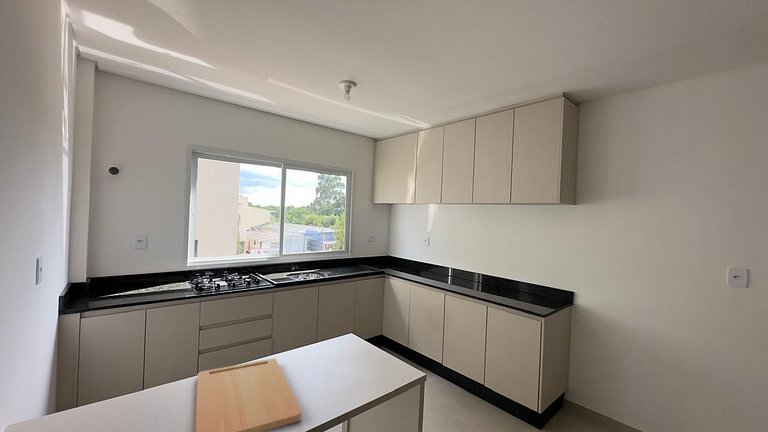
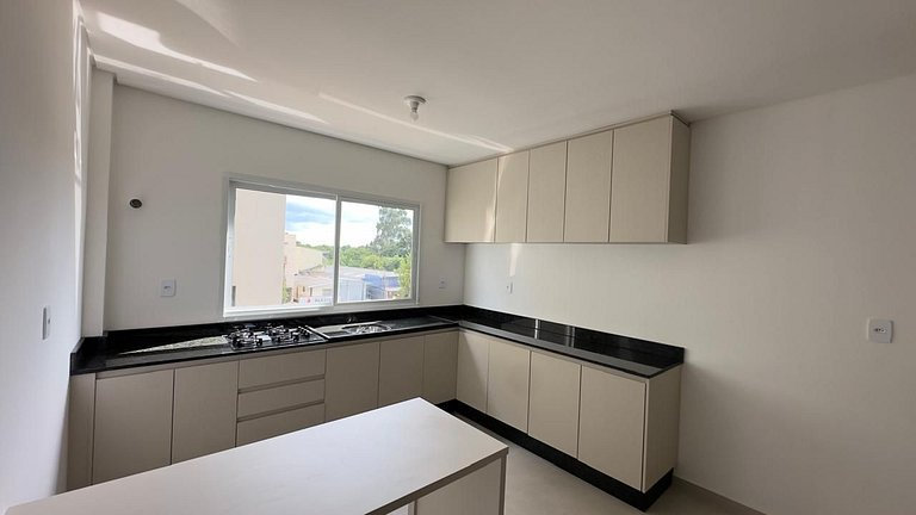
- cutting board (244, 393)
